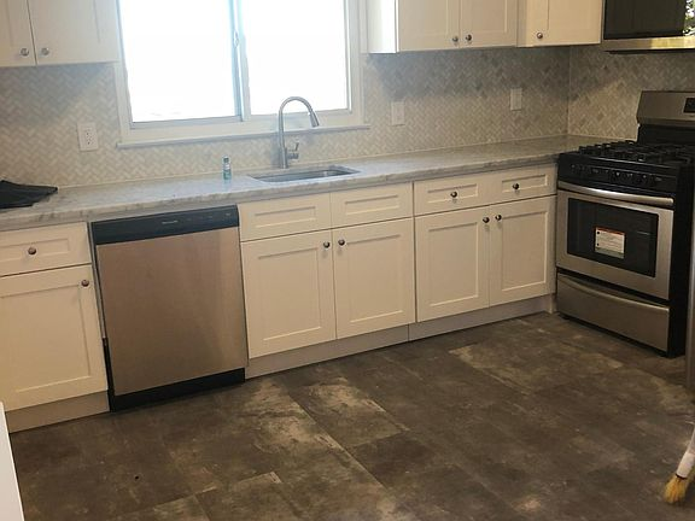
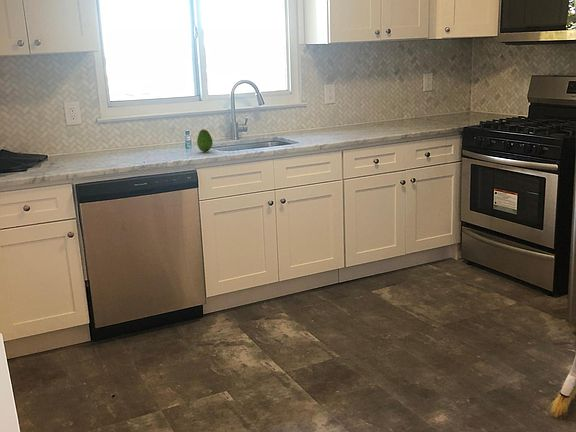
+ fruit (204, 140)
